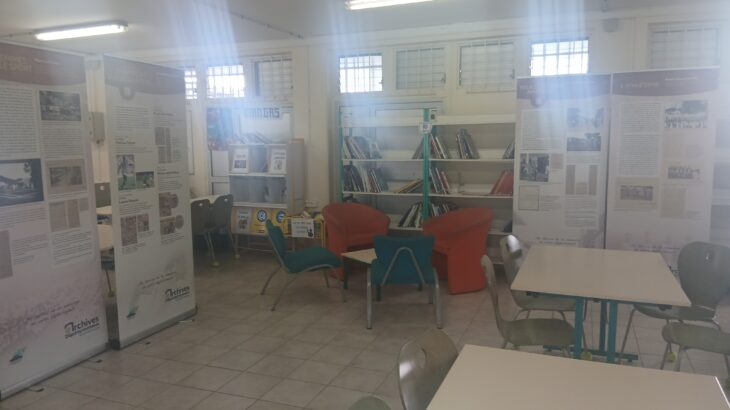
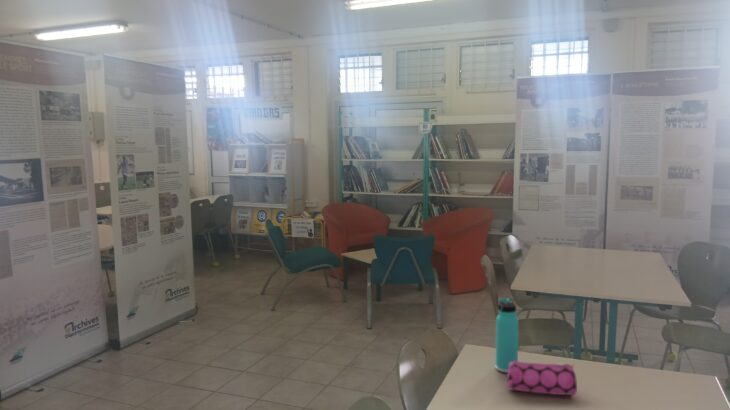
+ pencil case (540, 376)
+ thermos bottle (507, 333)
